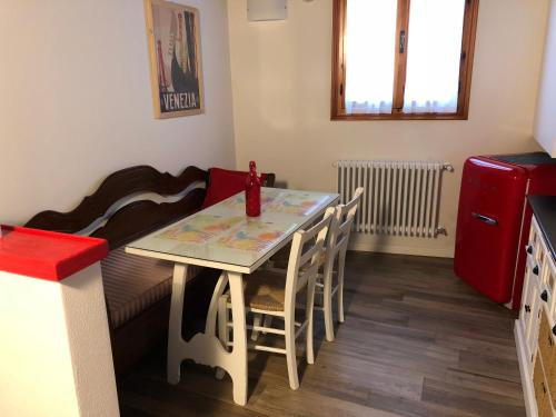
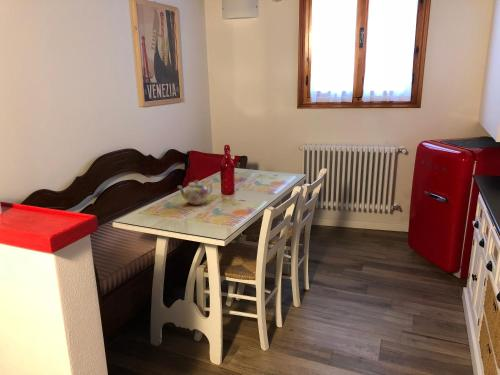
+ teapot (195, 191)
